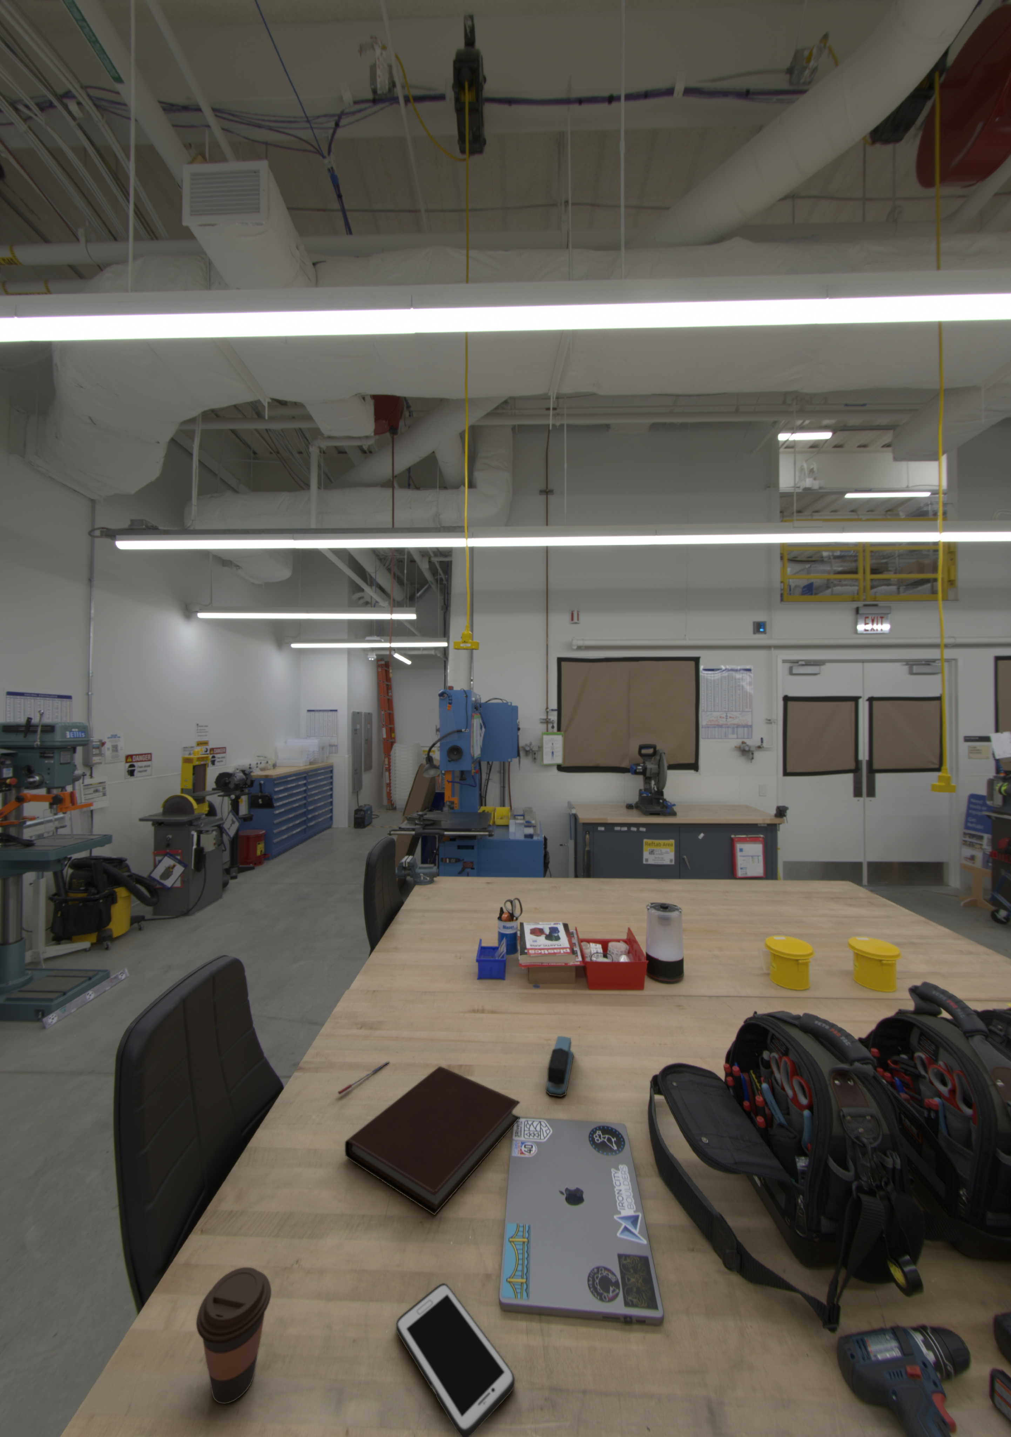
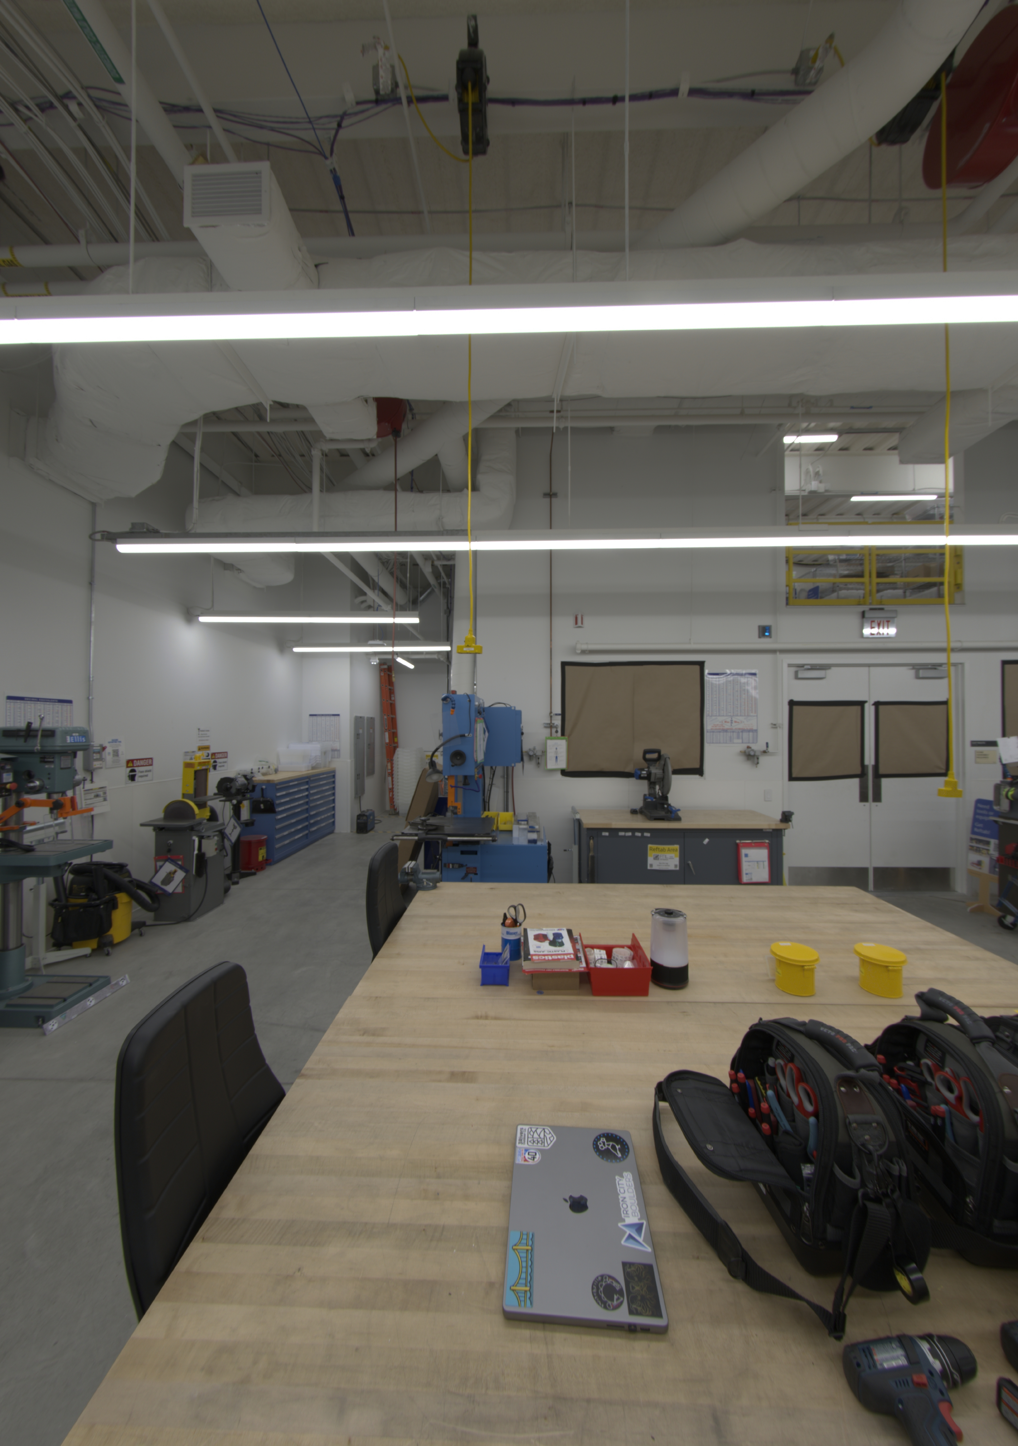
- stapler (560, 1061)
- cell phone (453, 1352)
- notebook (437, 1127)
- coffee cup (234, 1336)
- pen (365, 1076)
